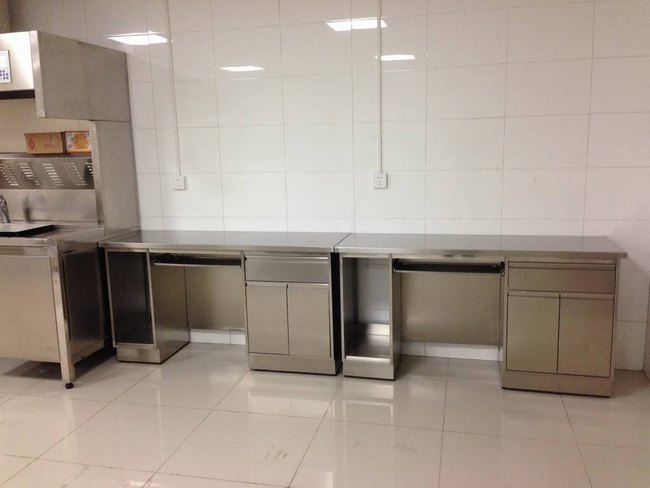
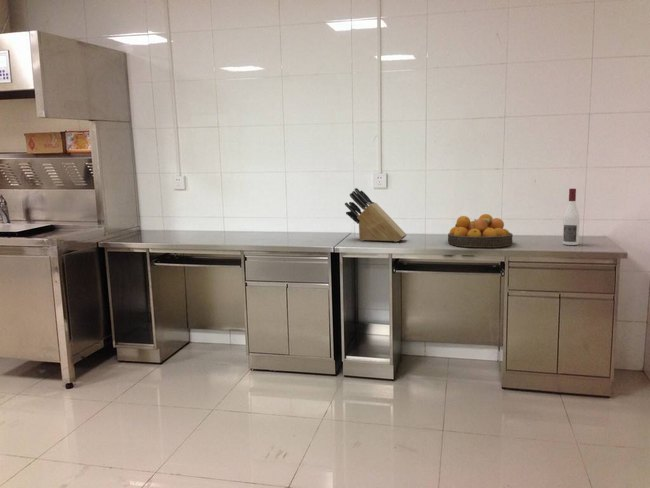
+ alcohol (571, 216)
+ fruit bowl (479, 229)
+ knife block (375, 213)
